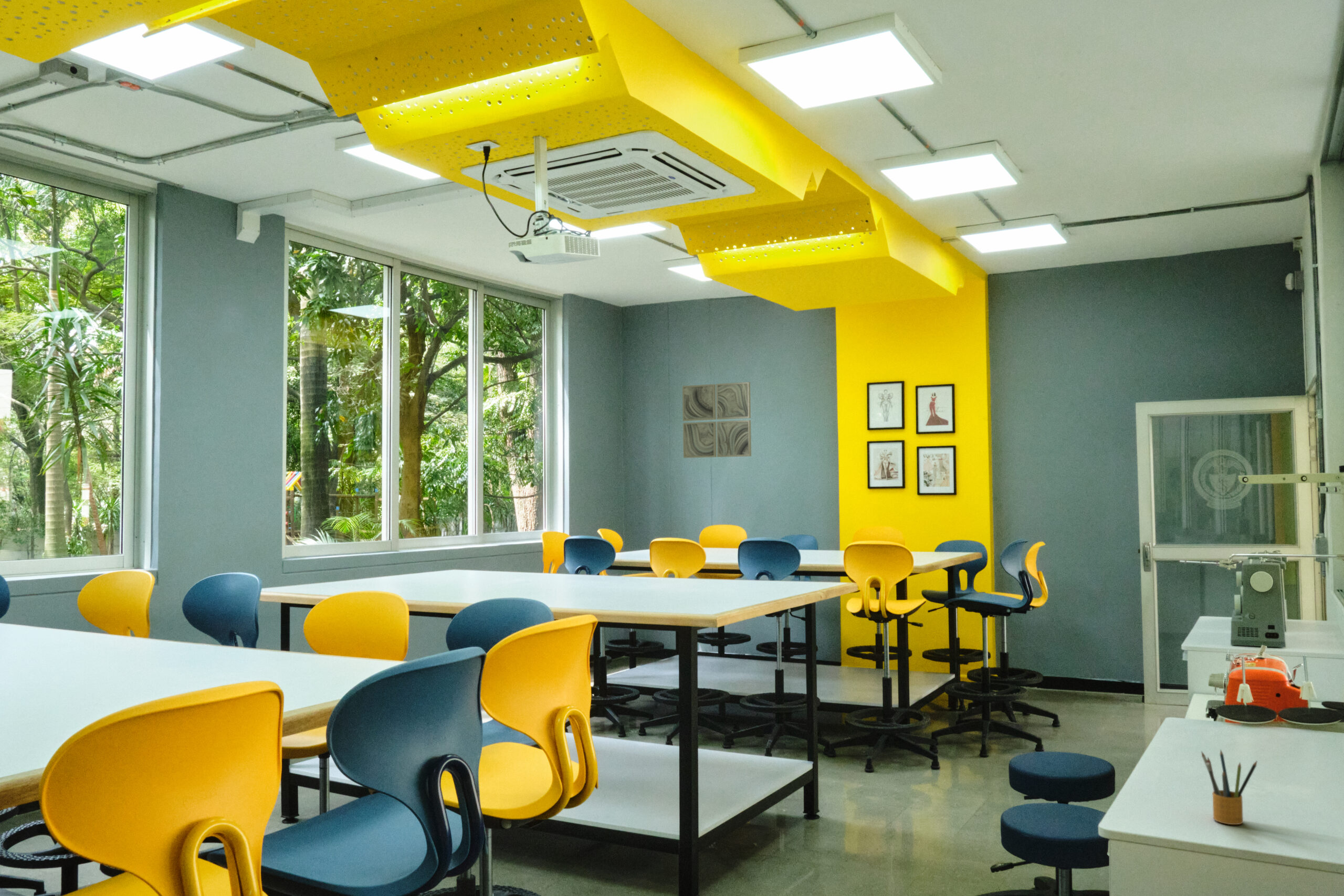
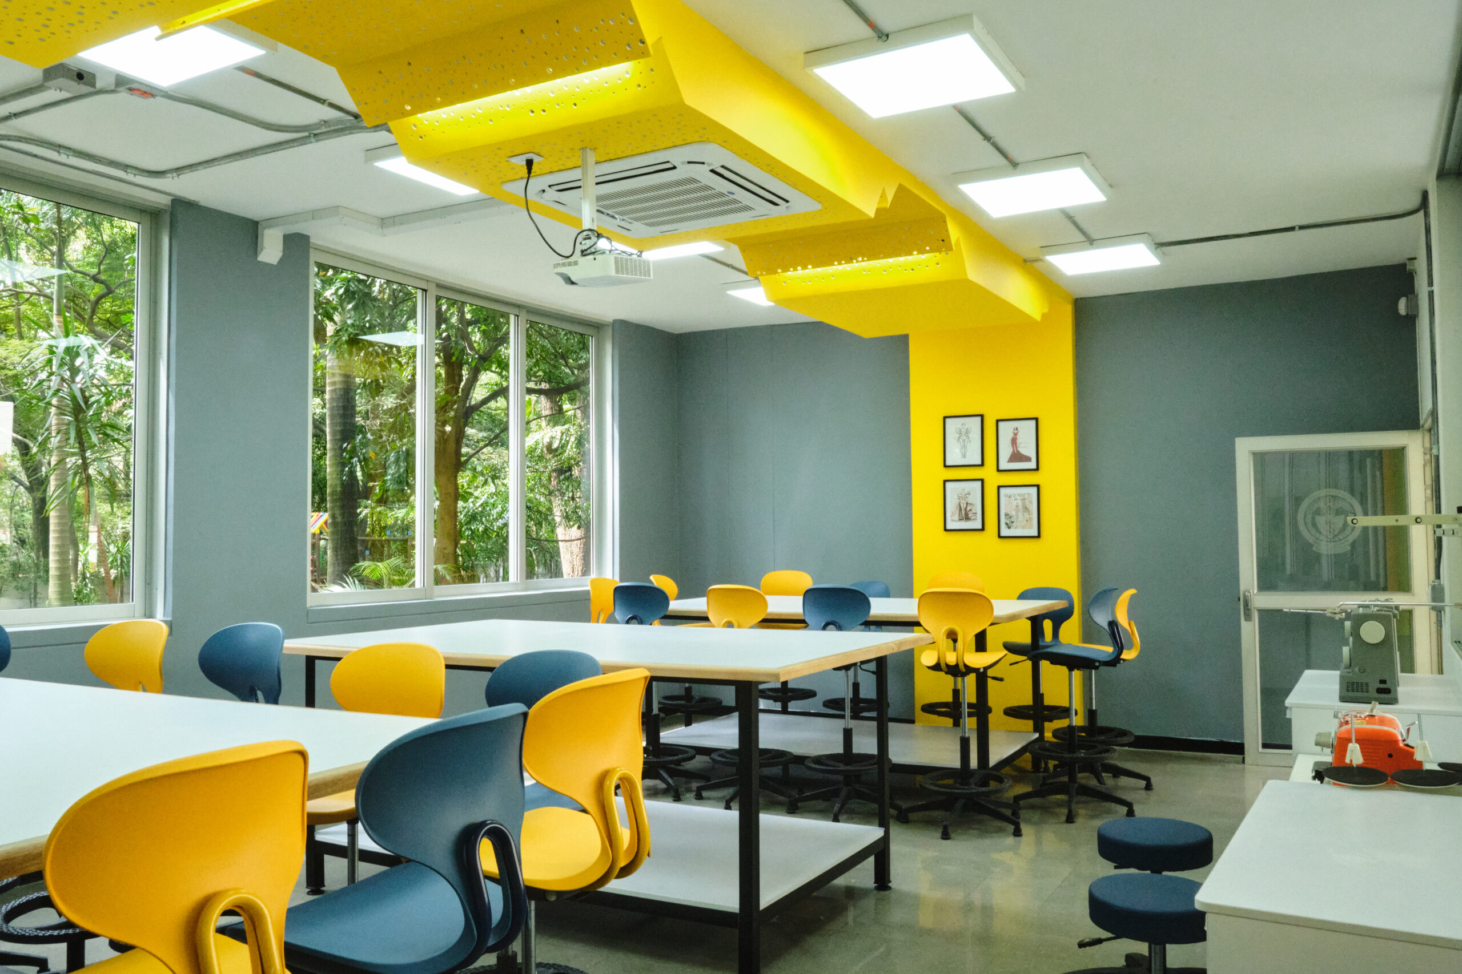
- pencil box (1229, 787)
- wall art (716, 419)
